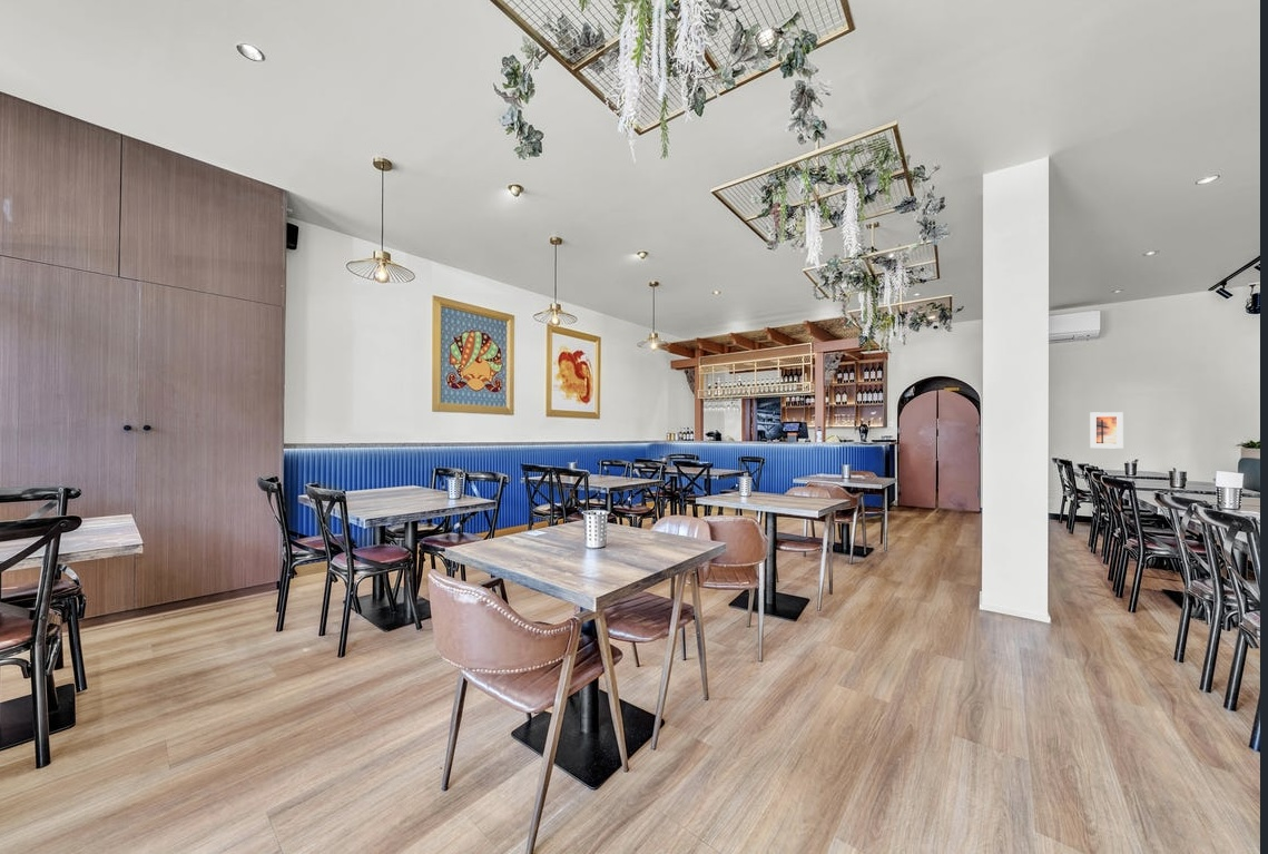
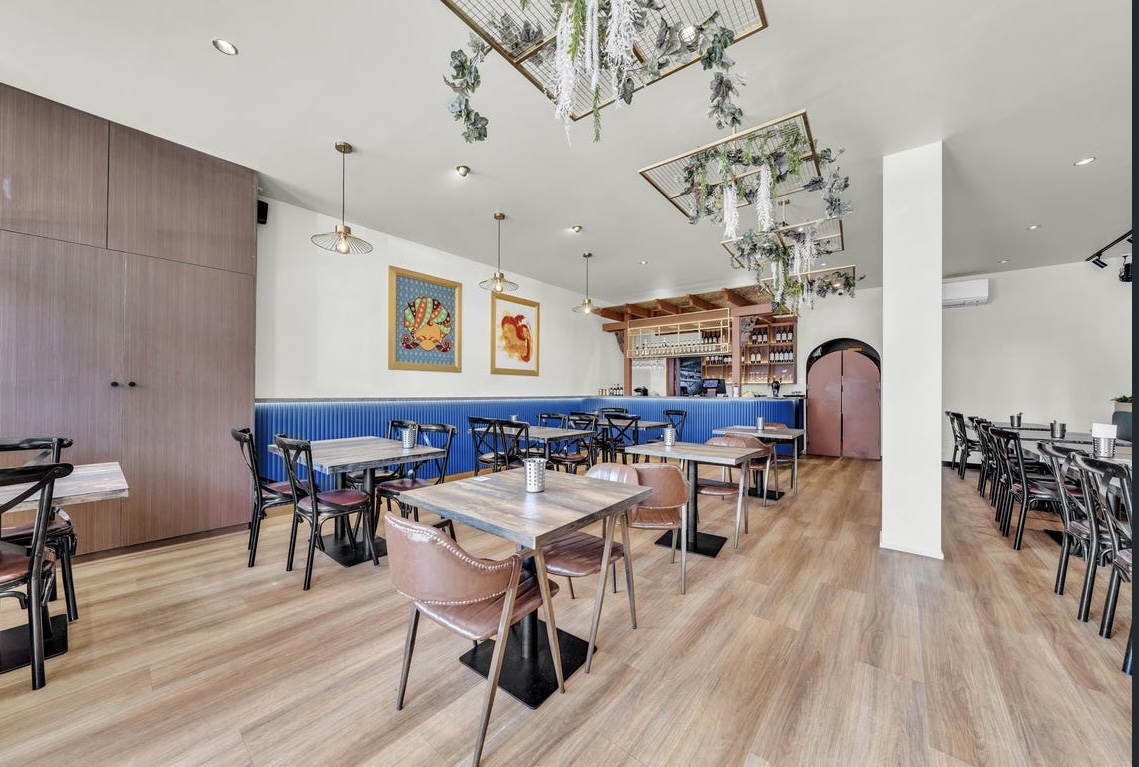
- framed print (1105, 430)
